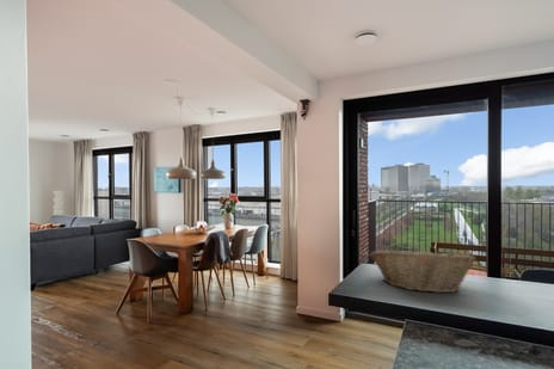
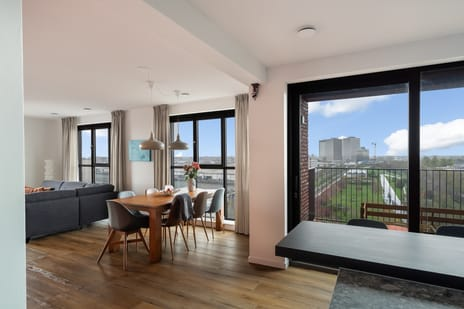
- fruit basket (419, 264)
